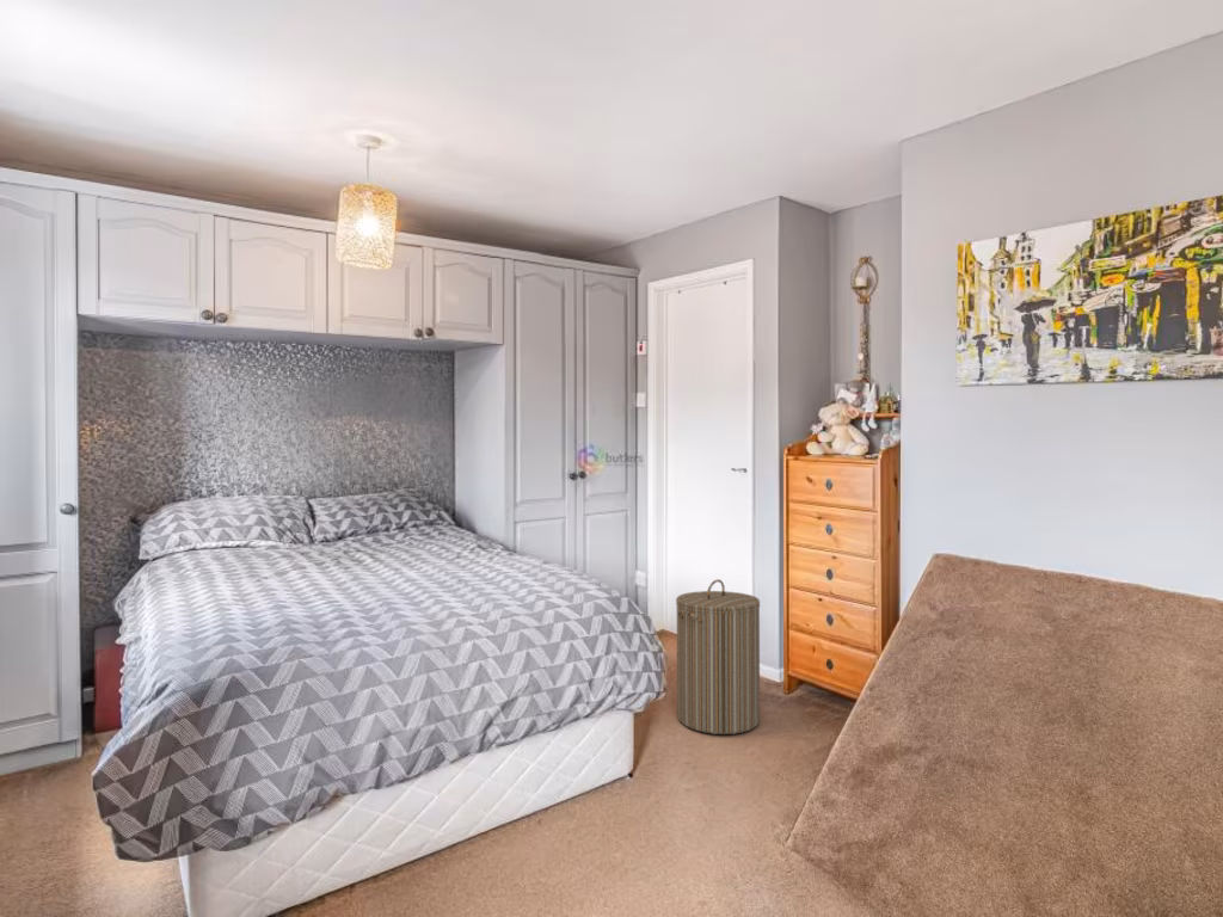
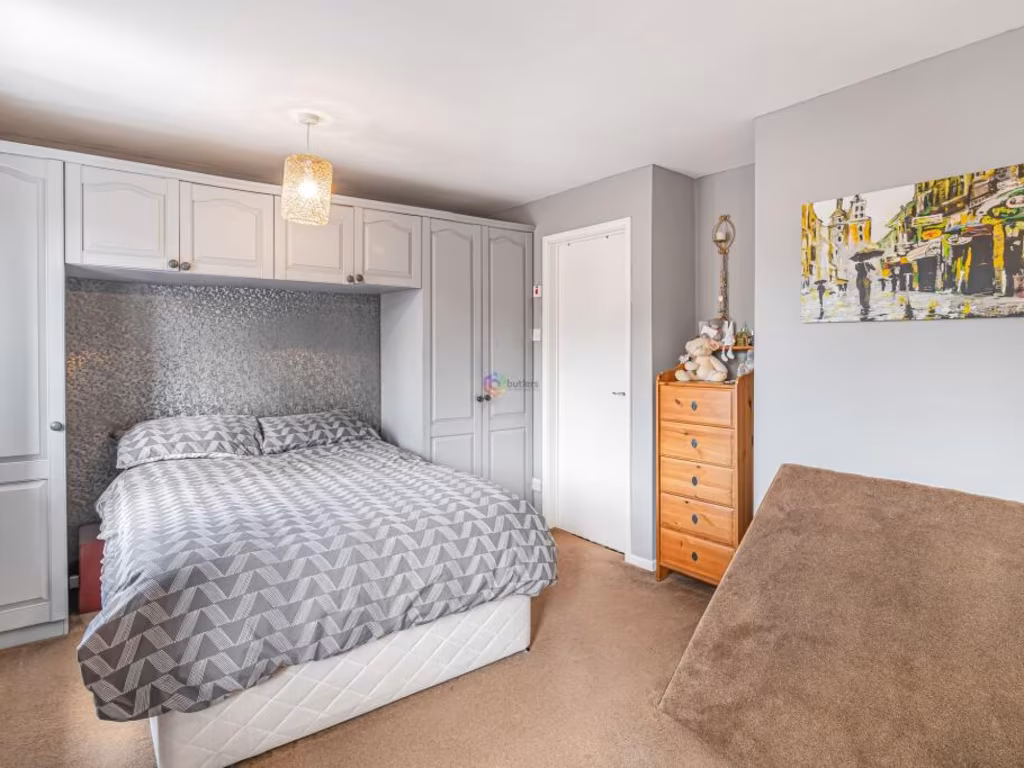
- laundry hamper (718, 648)
